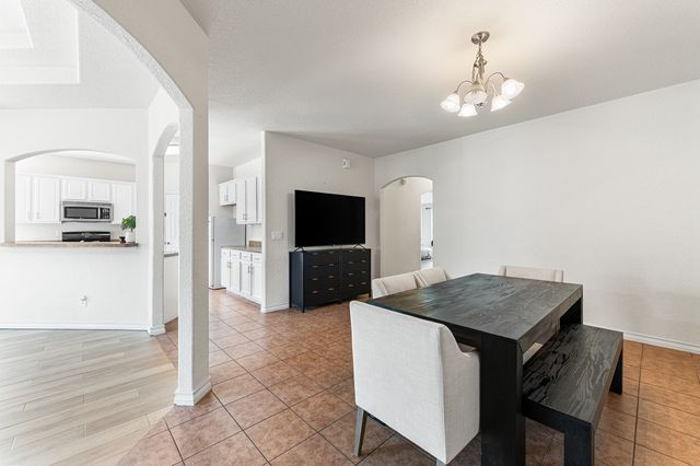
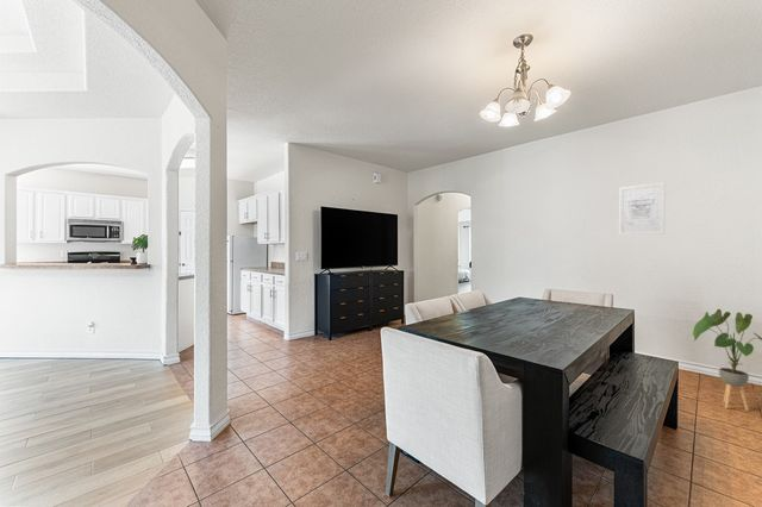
+ wall art (641, 209)
+ house plant (727, 355)
